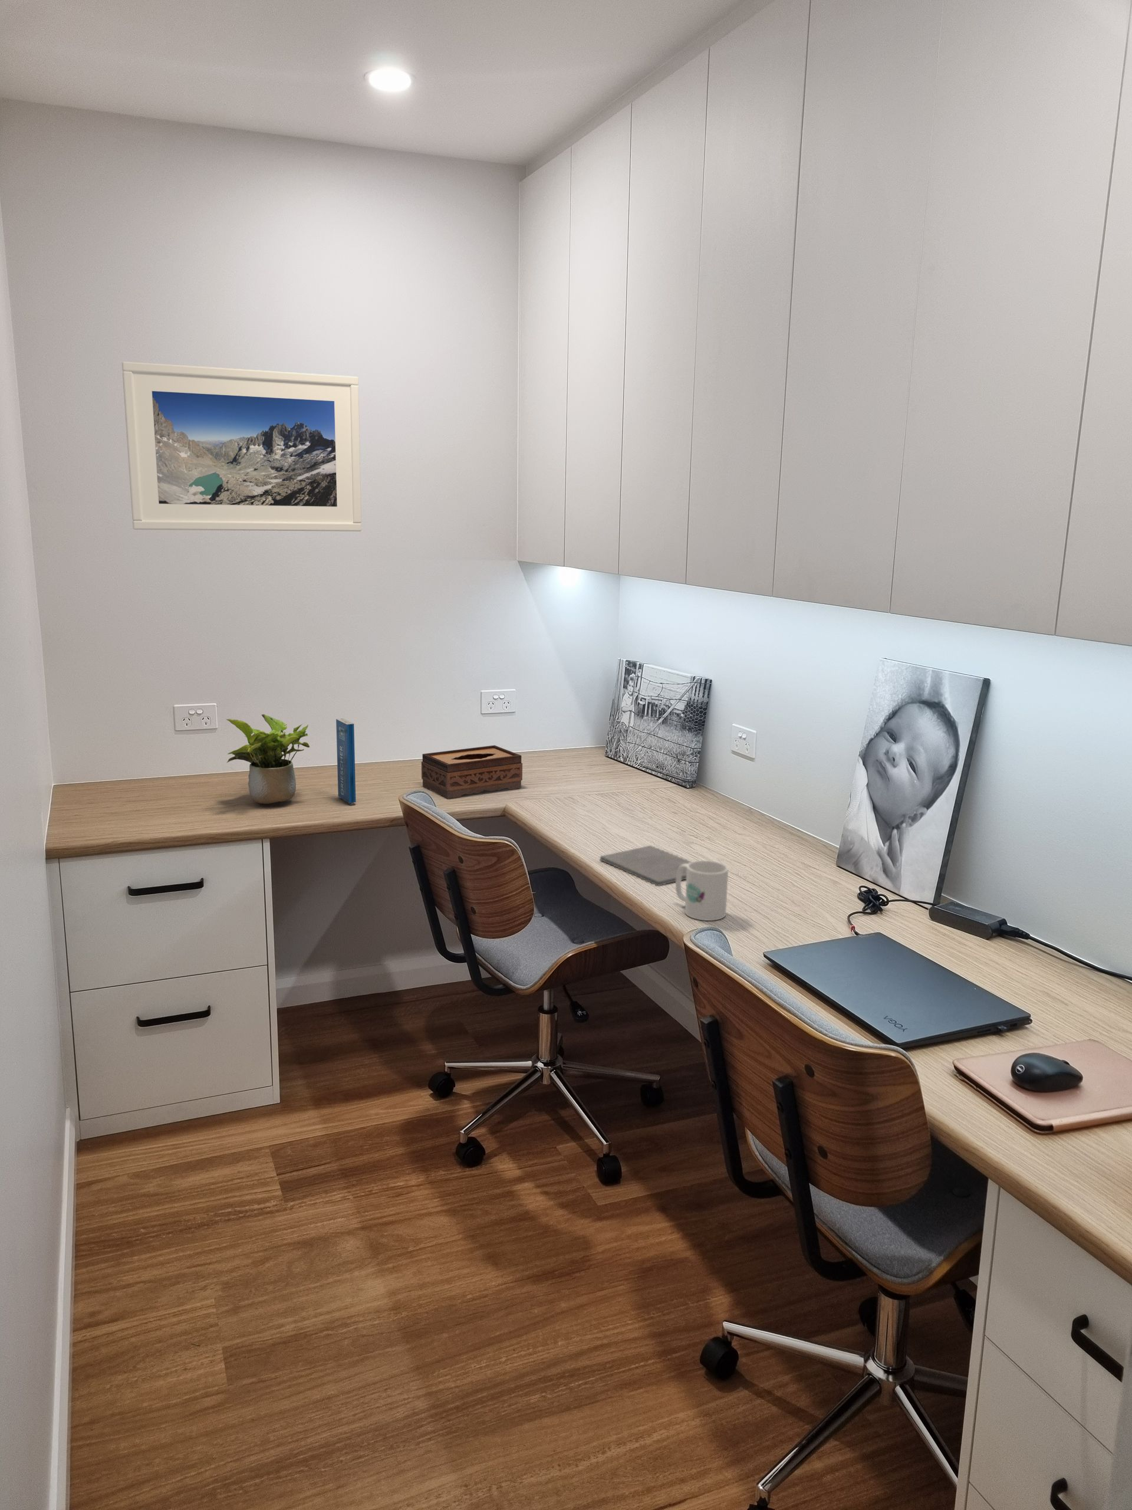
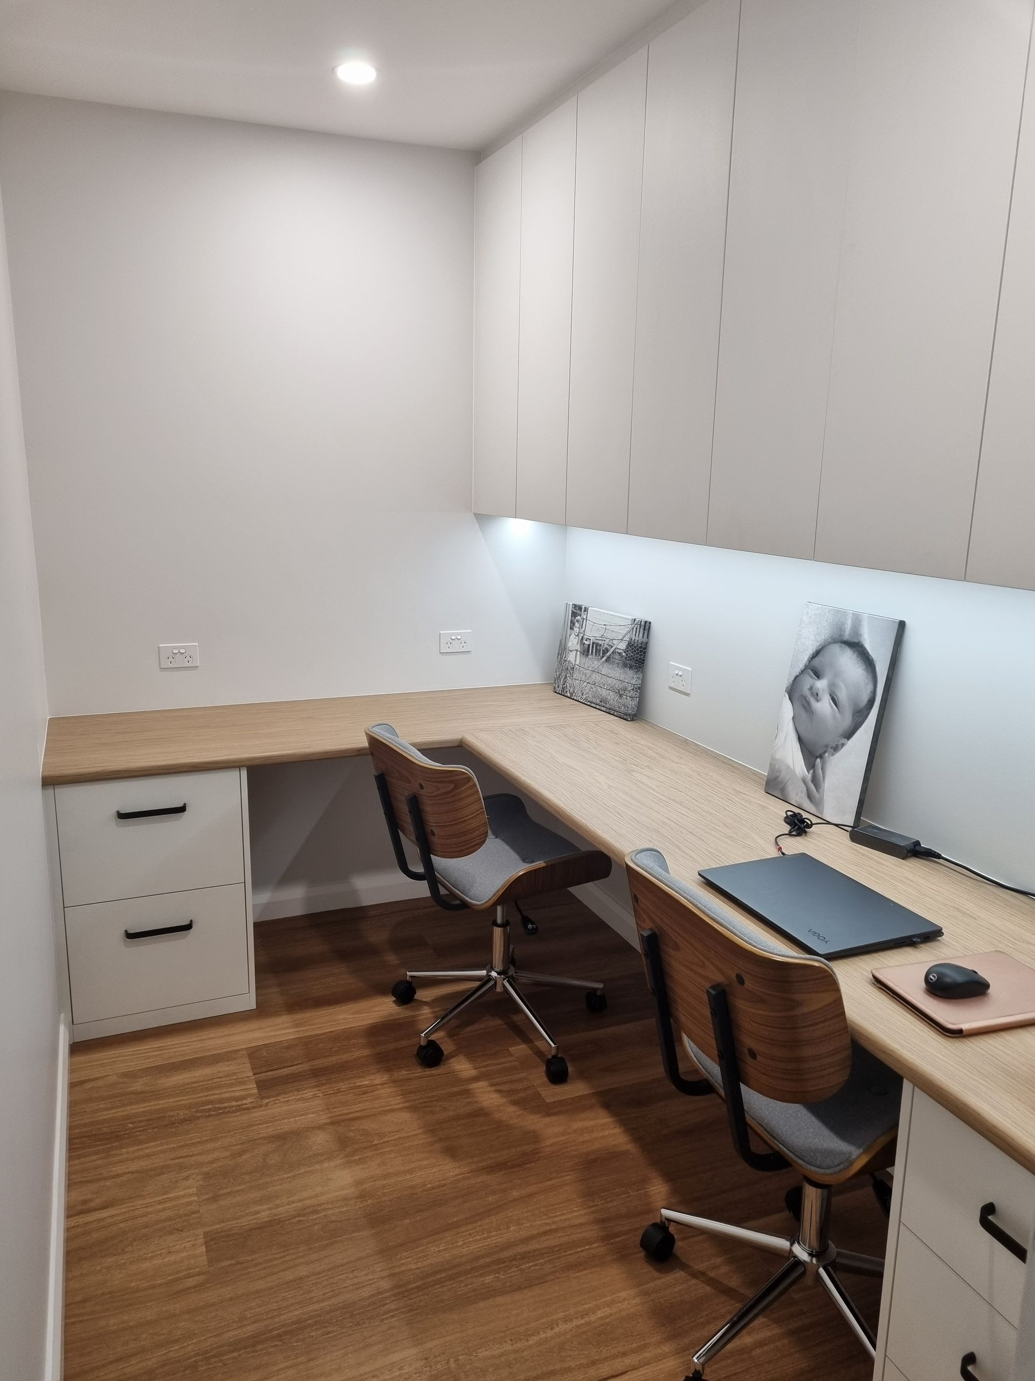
- tissue box (472, 770)
- notepad (654, 864)
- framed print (247, 452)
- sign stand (346, 761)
- mug (699, 887)
- potted plant (269, 757)
